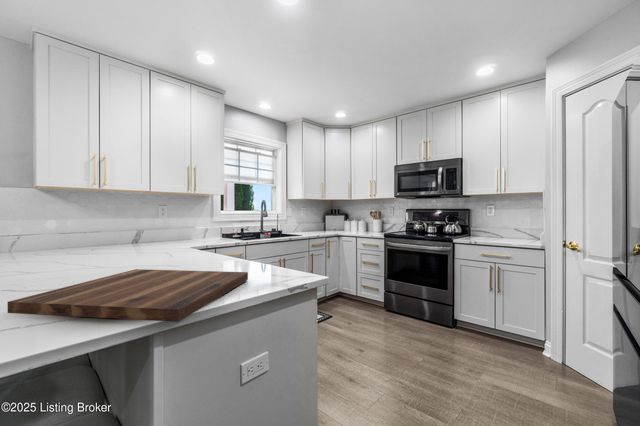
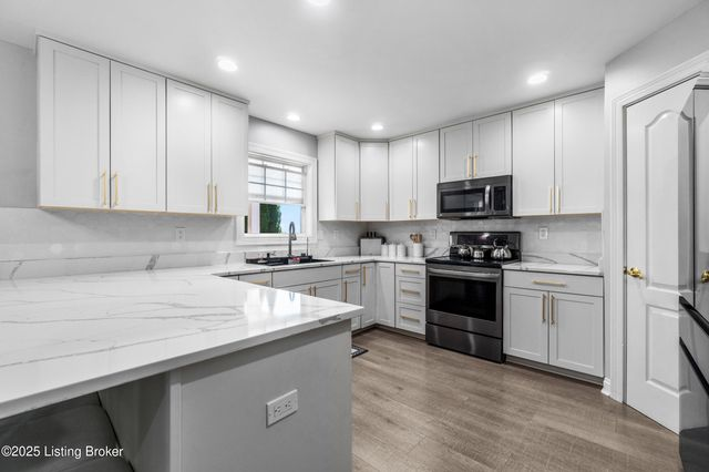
- cutting board (151, 288)
